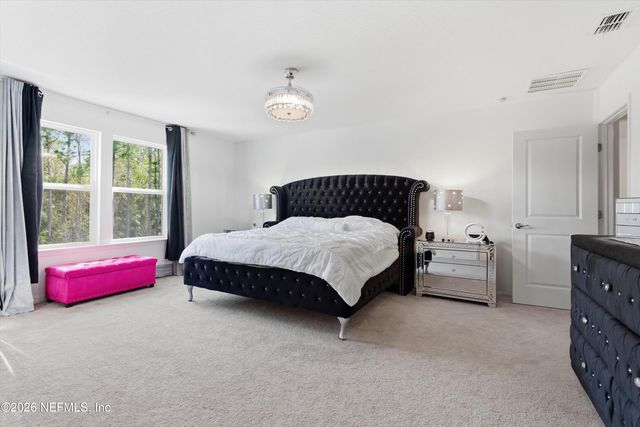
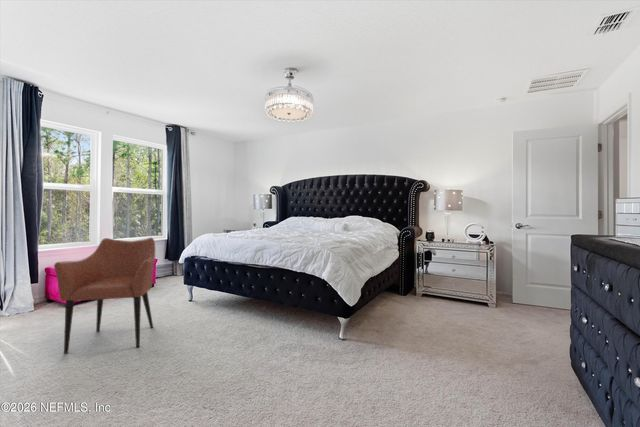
+ armchair (117, 288)
